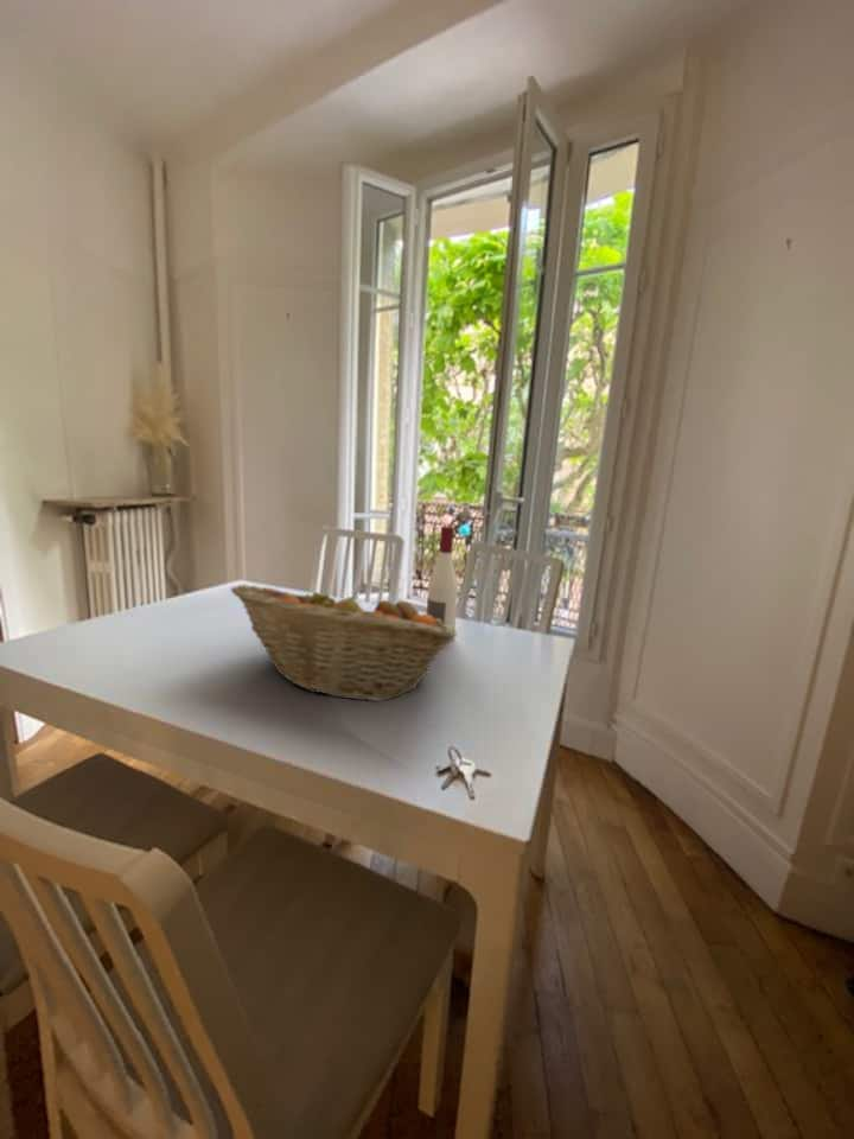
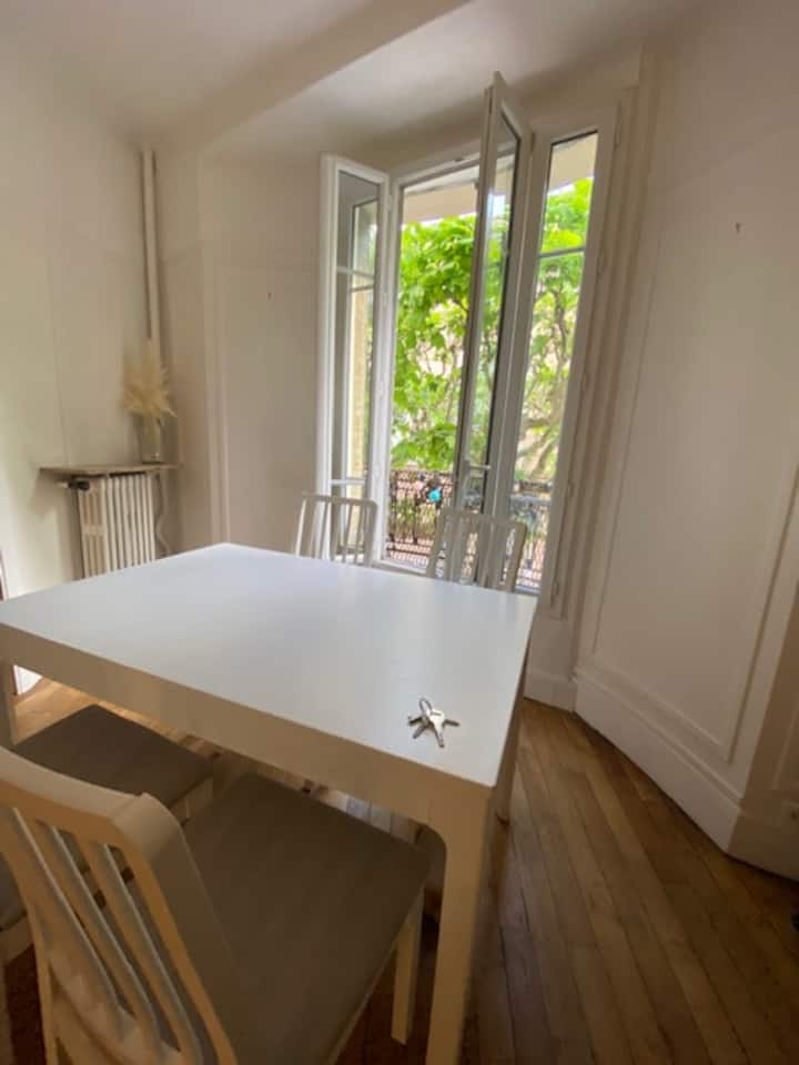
- fruit basket (343, 626)
- alcohol (442, 583)
